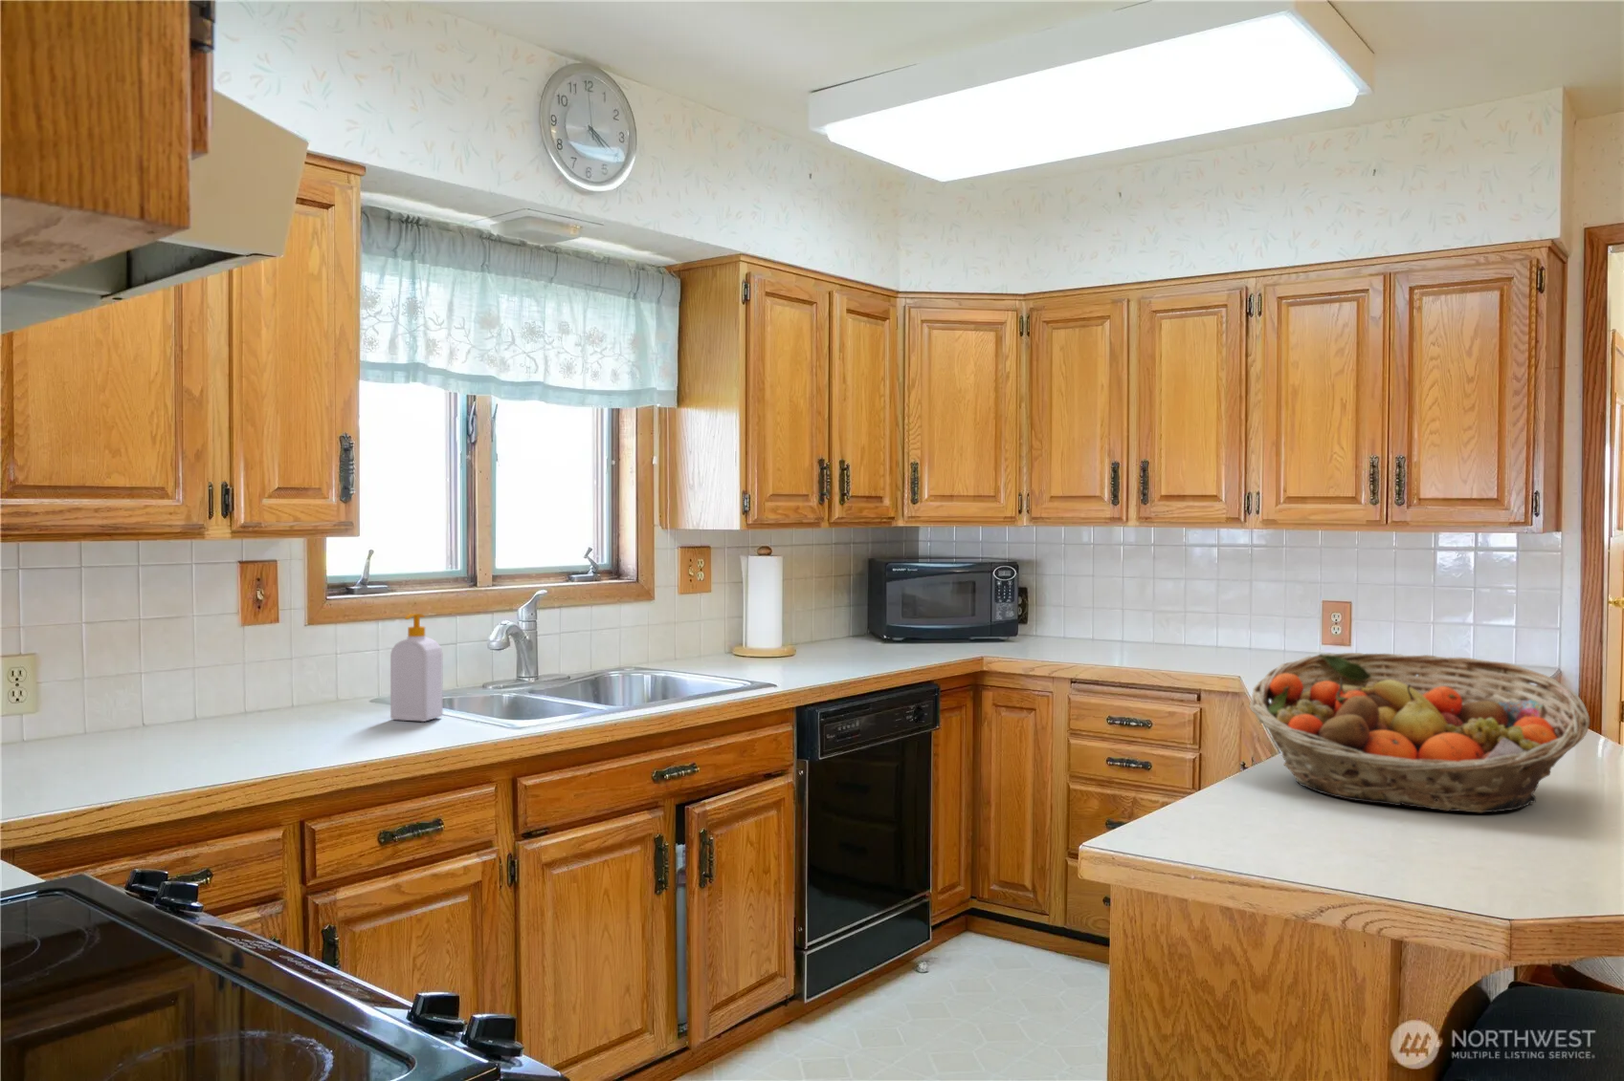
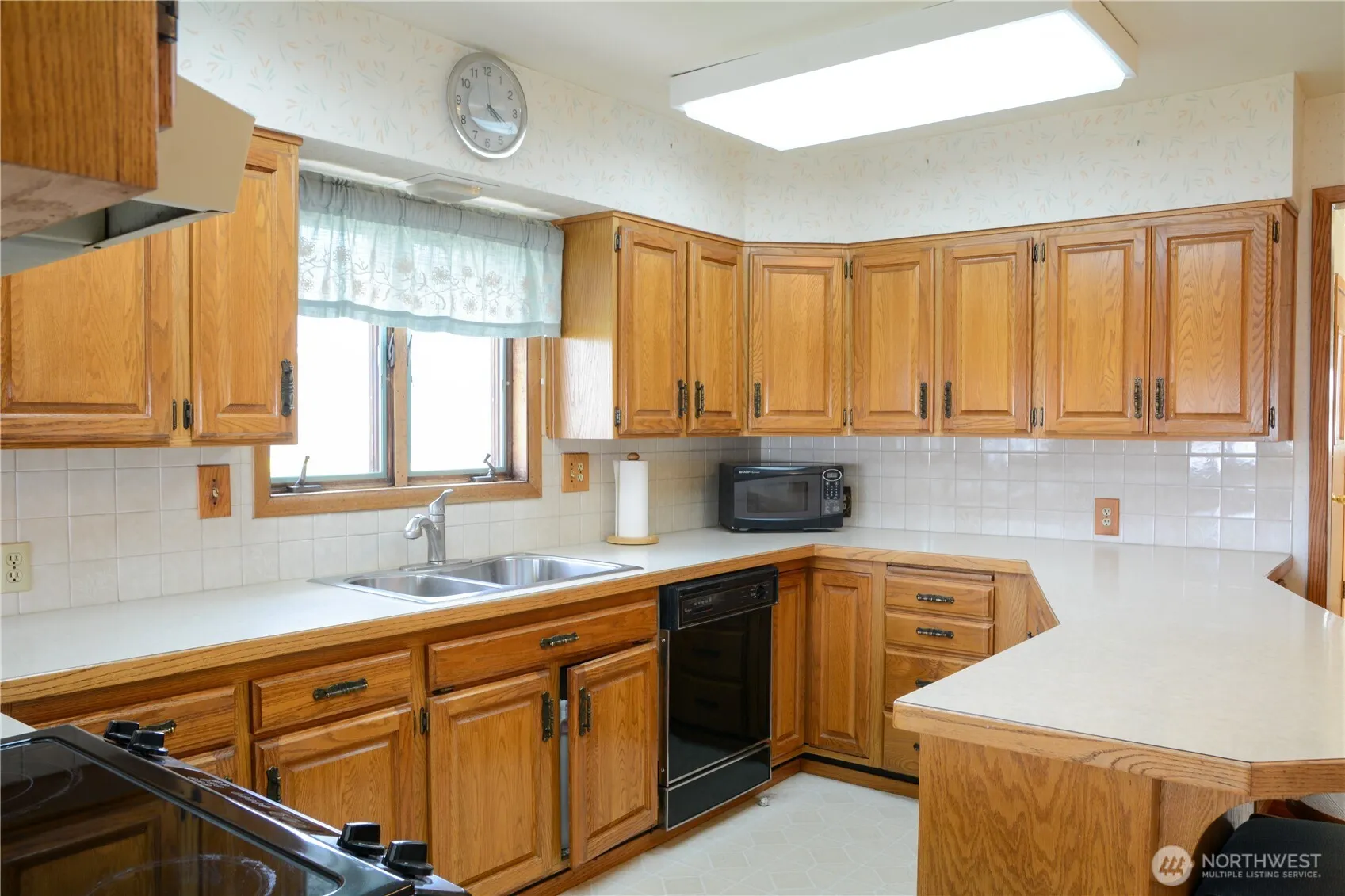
- fruit basket (1409, 725)
- soap bottle (415, 665)
